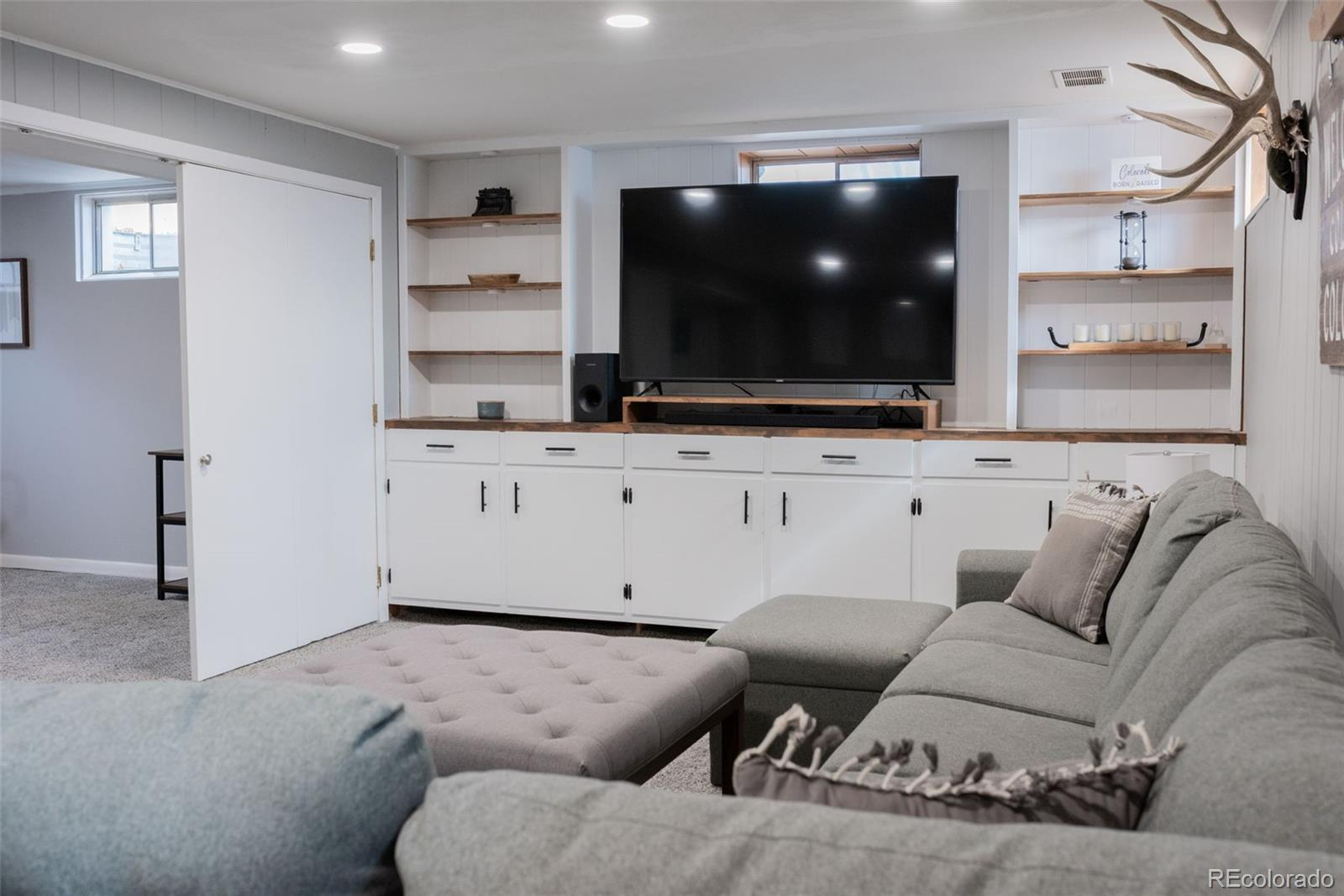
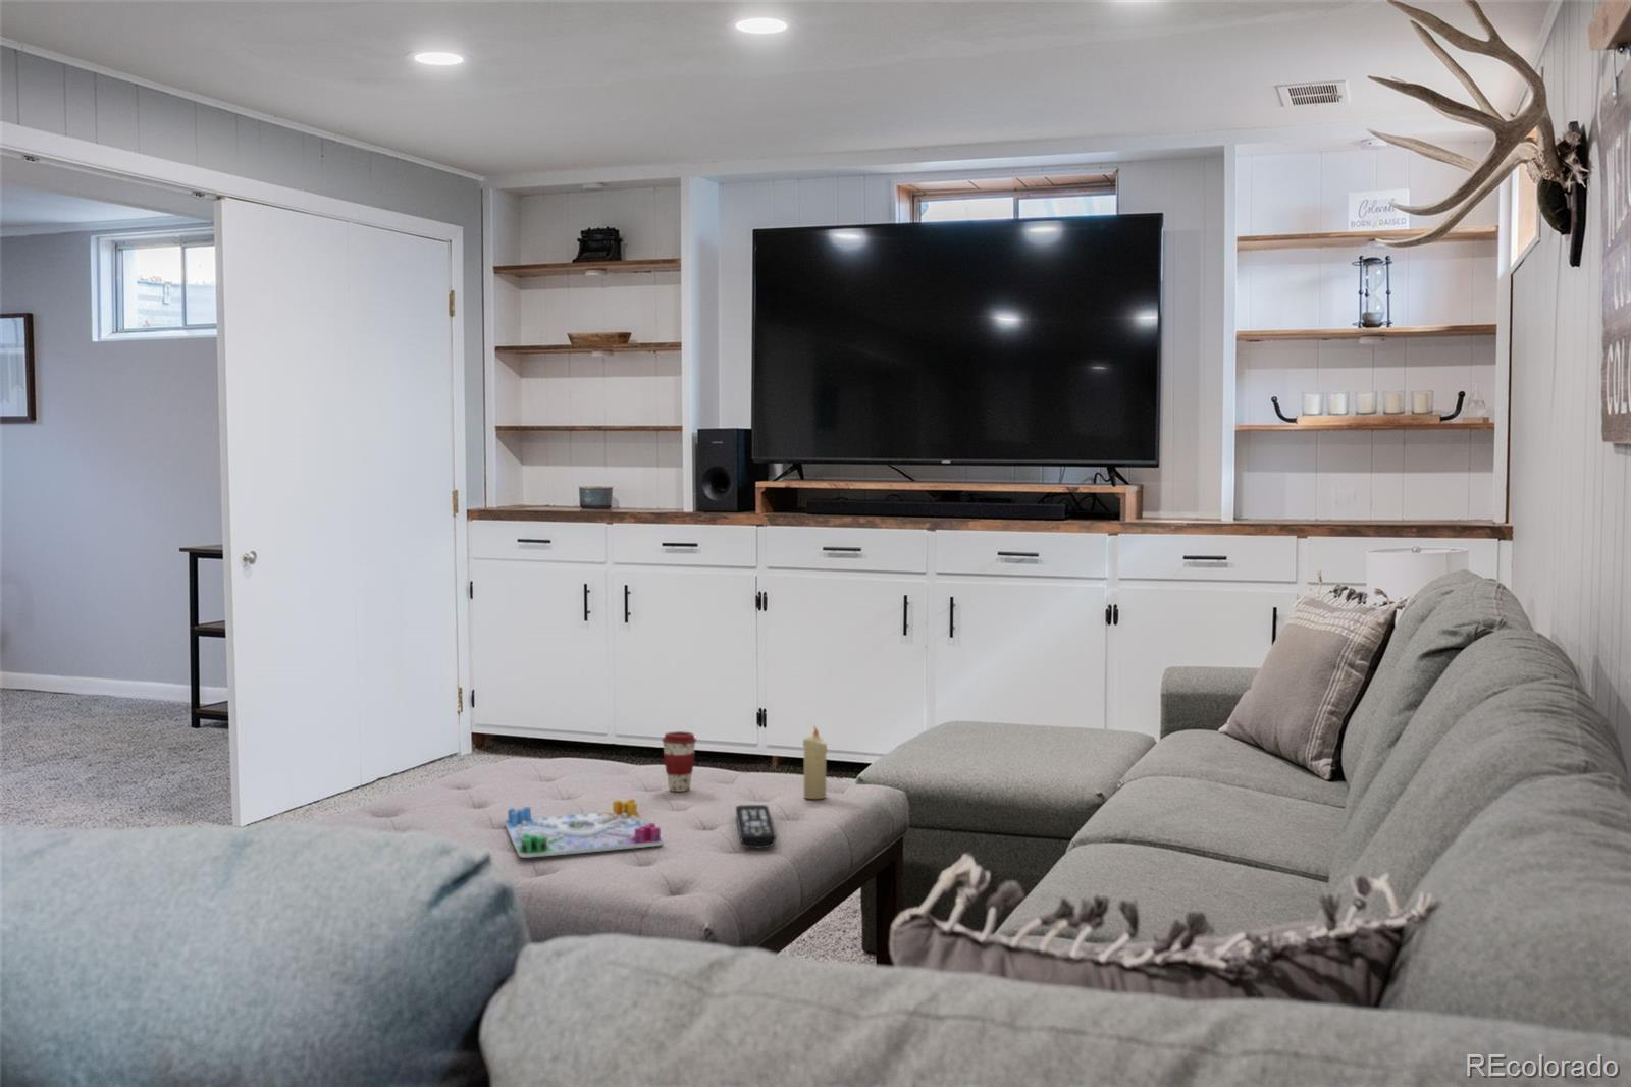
+ candle (814, 759)
+ board game (581, 825)
+ remote control (755, 825)
+ coffee cup (678, 761)
